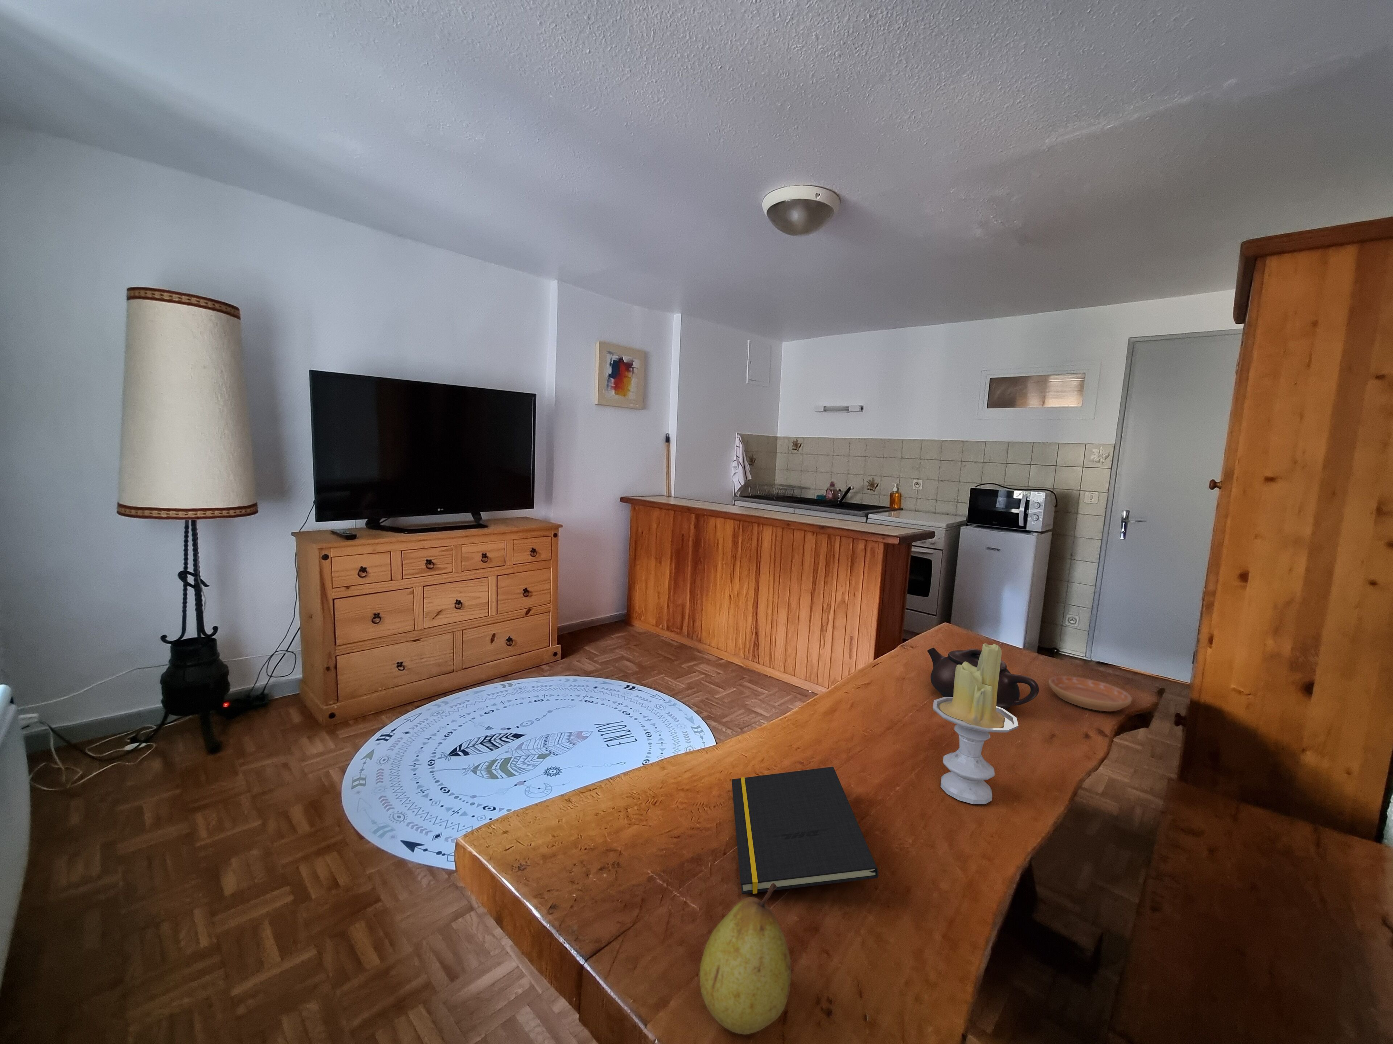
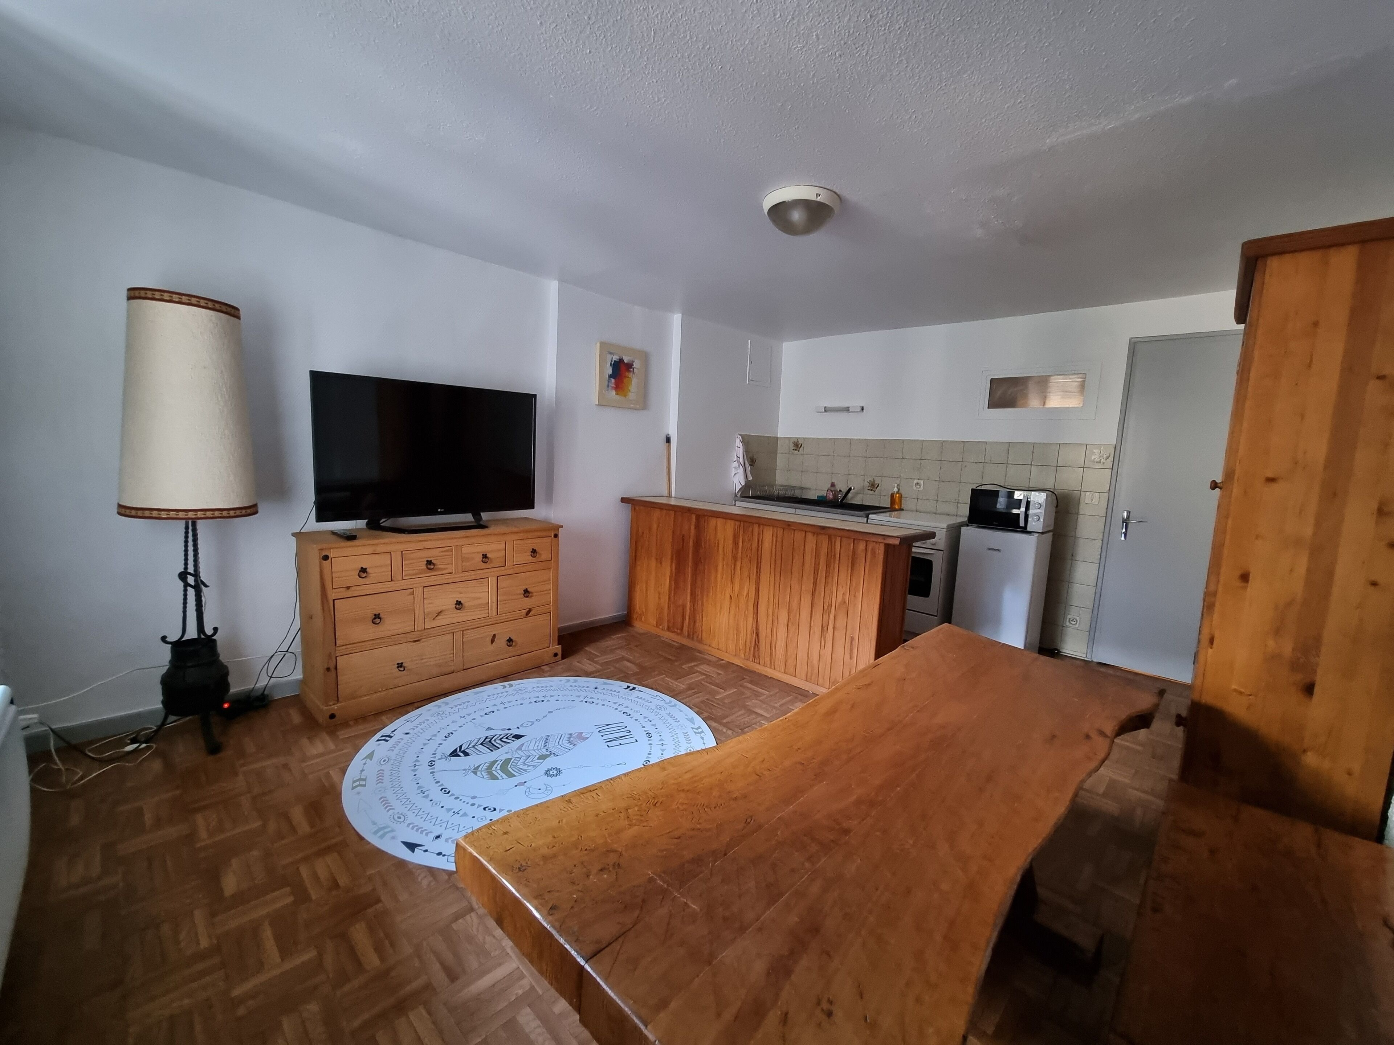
- notepad (794, 821)
- candle (973, 717)
- saucer (1088, 694)
- teapot (977, 667)
- fruit (747, 950)
